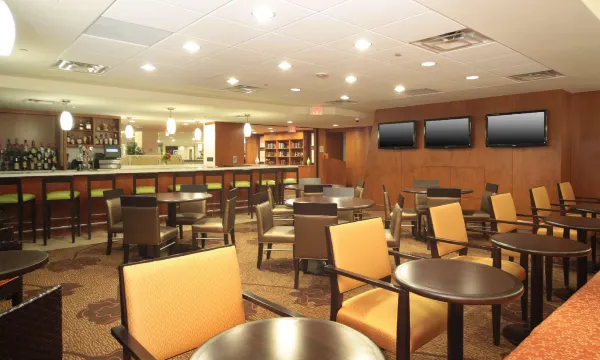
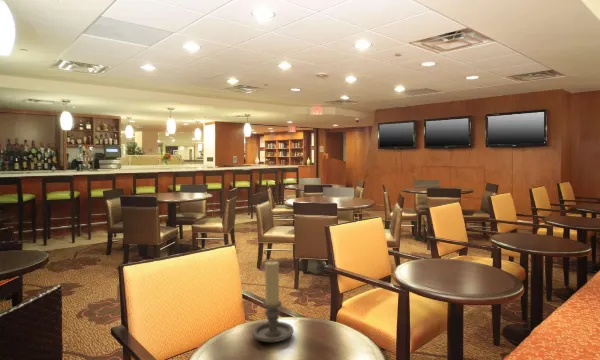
+ candle holder (272, 297)
